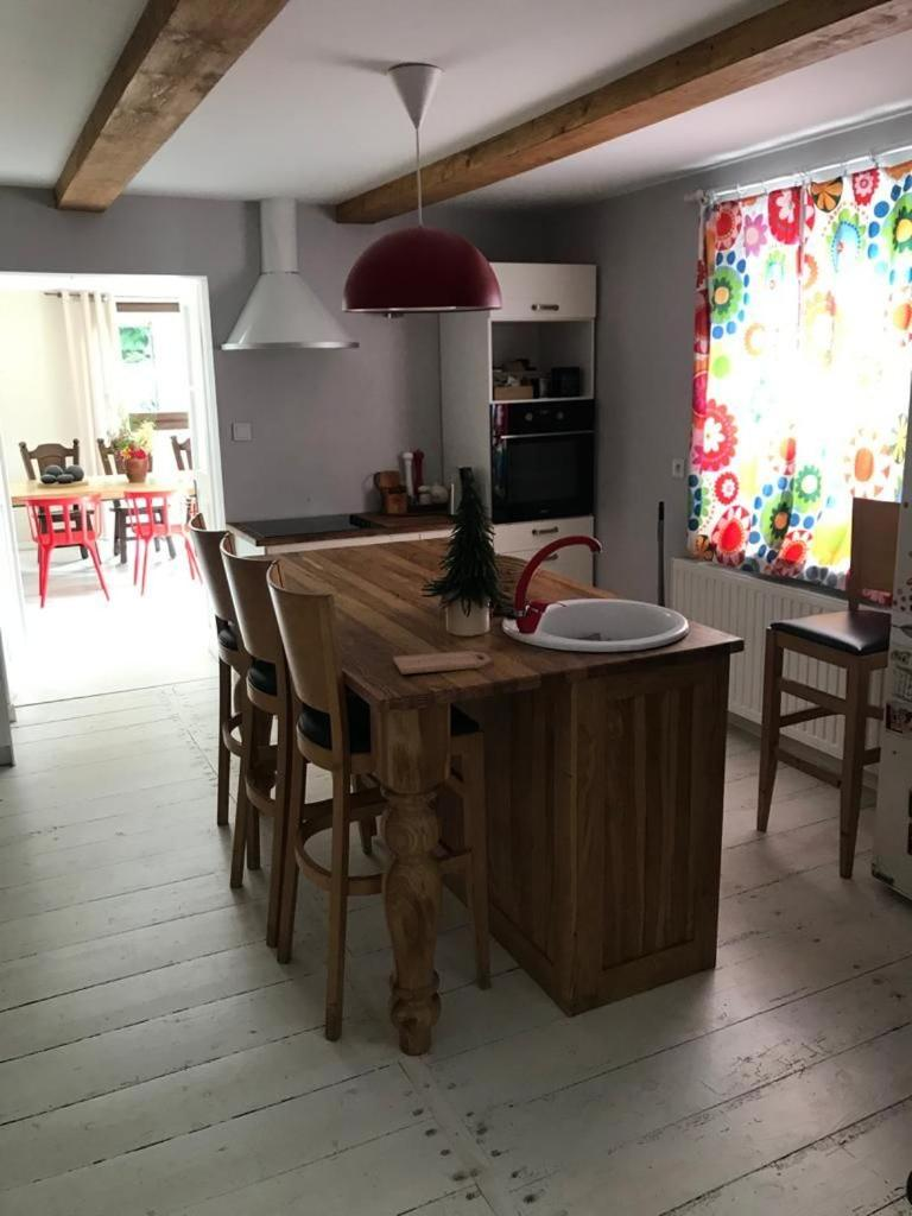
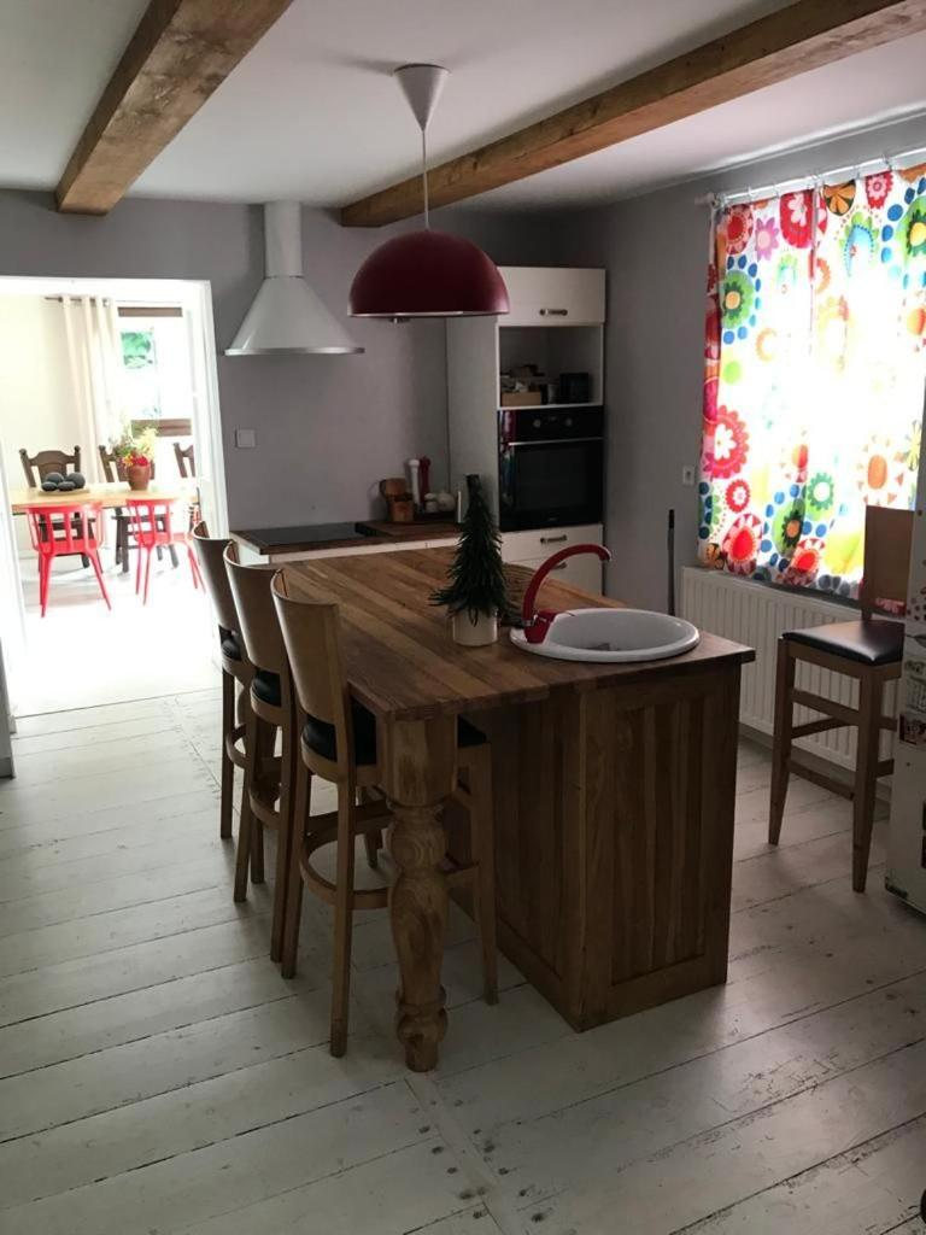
- cutting board (443, 661)
